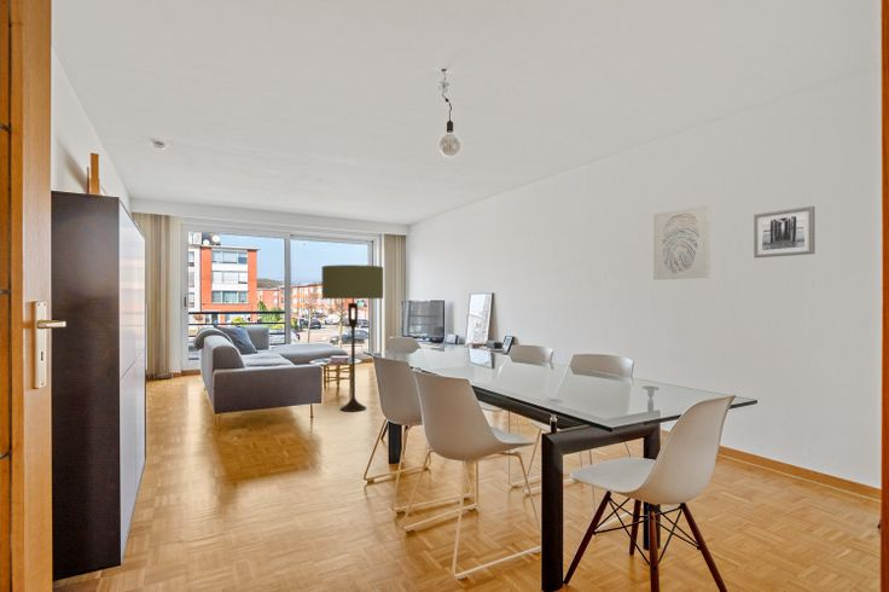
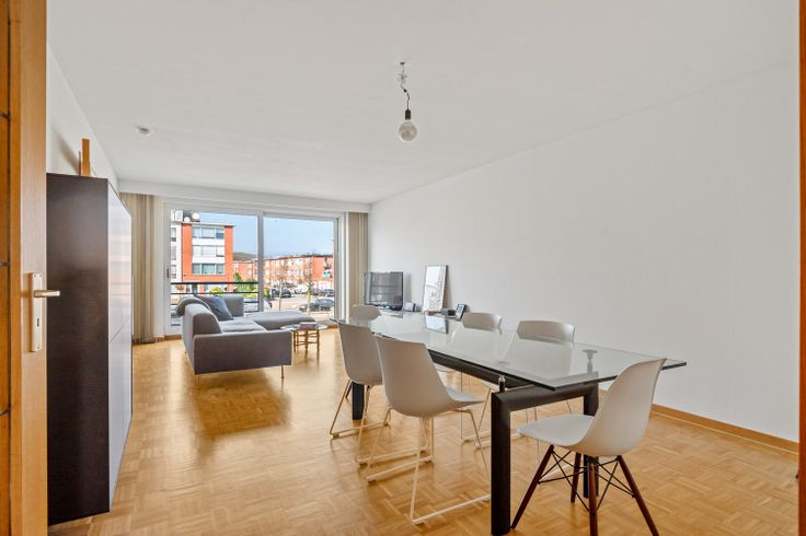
- wall art (783, 233)
- wall art (680, 244)
- floor lamp (353, 337)
